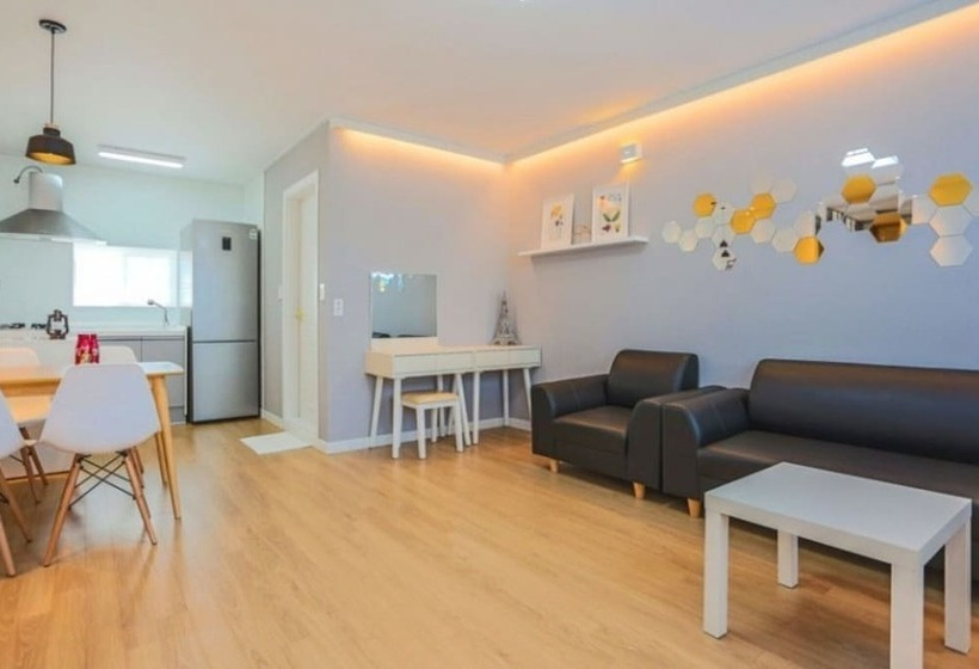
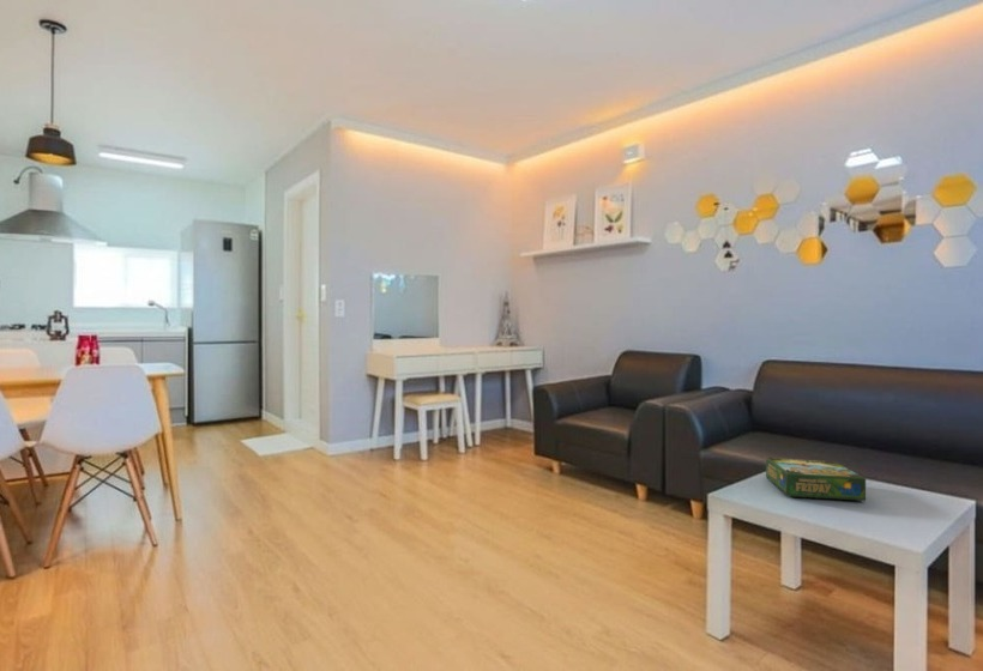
+ board game (812, 477)
